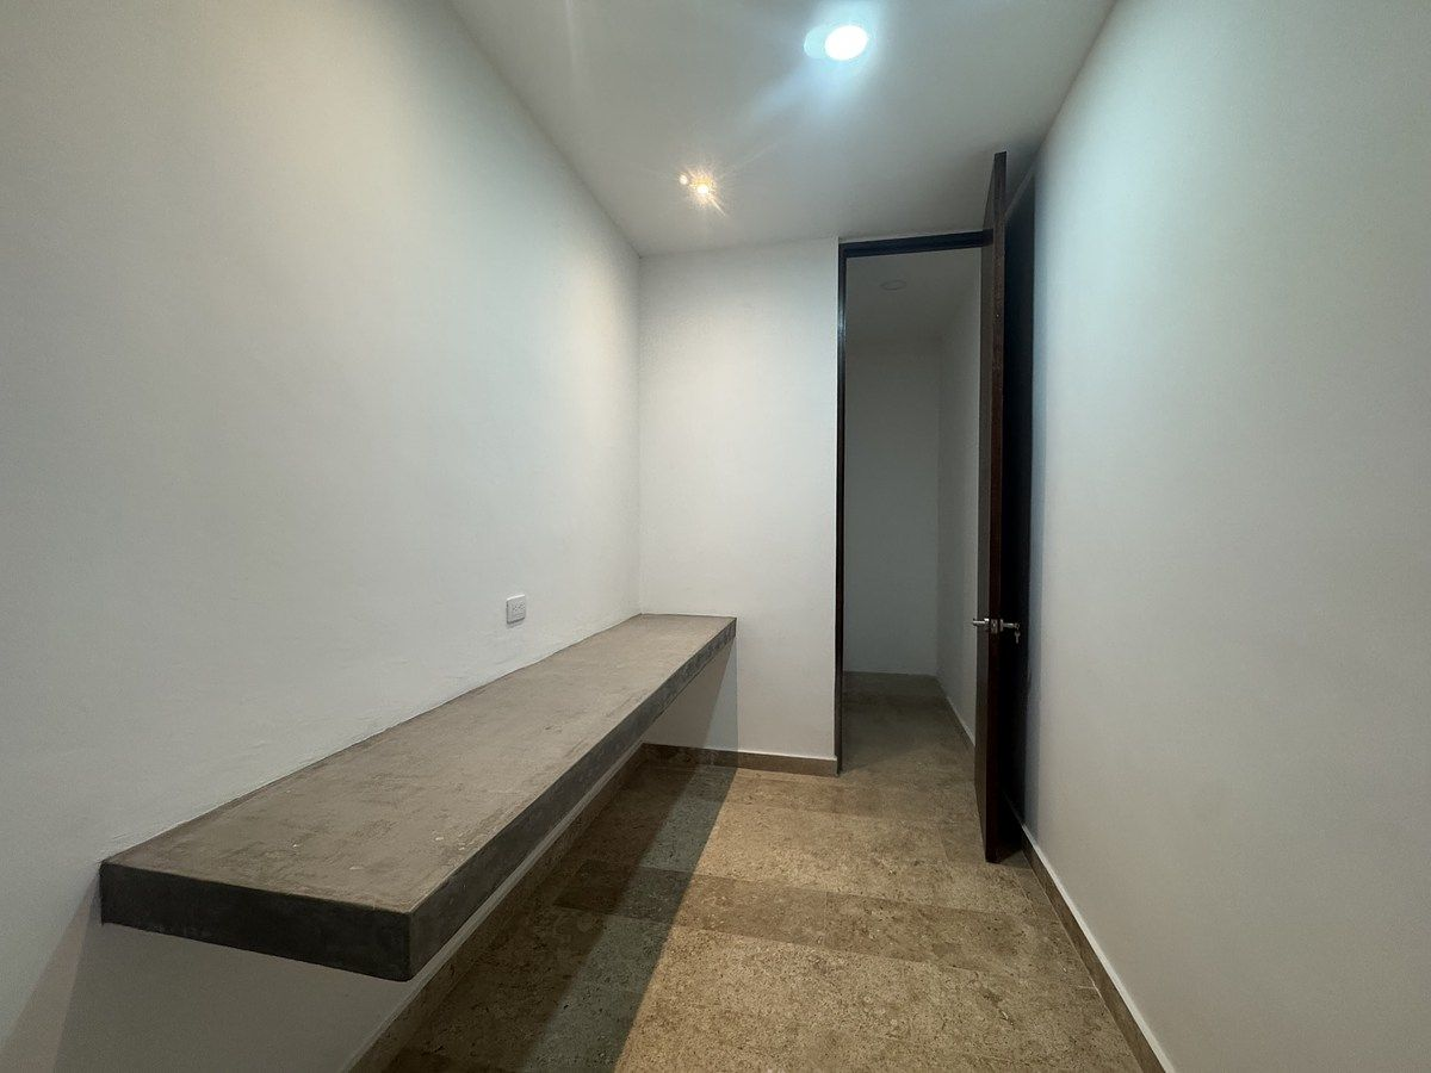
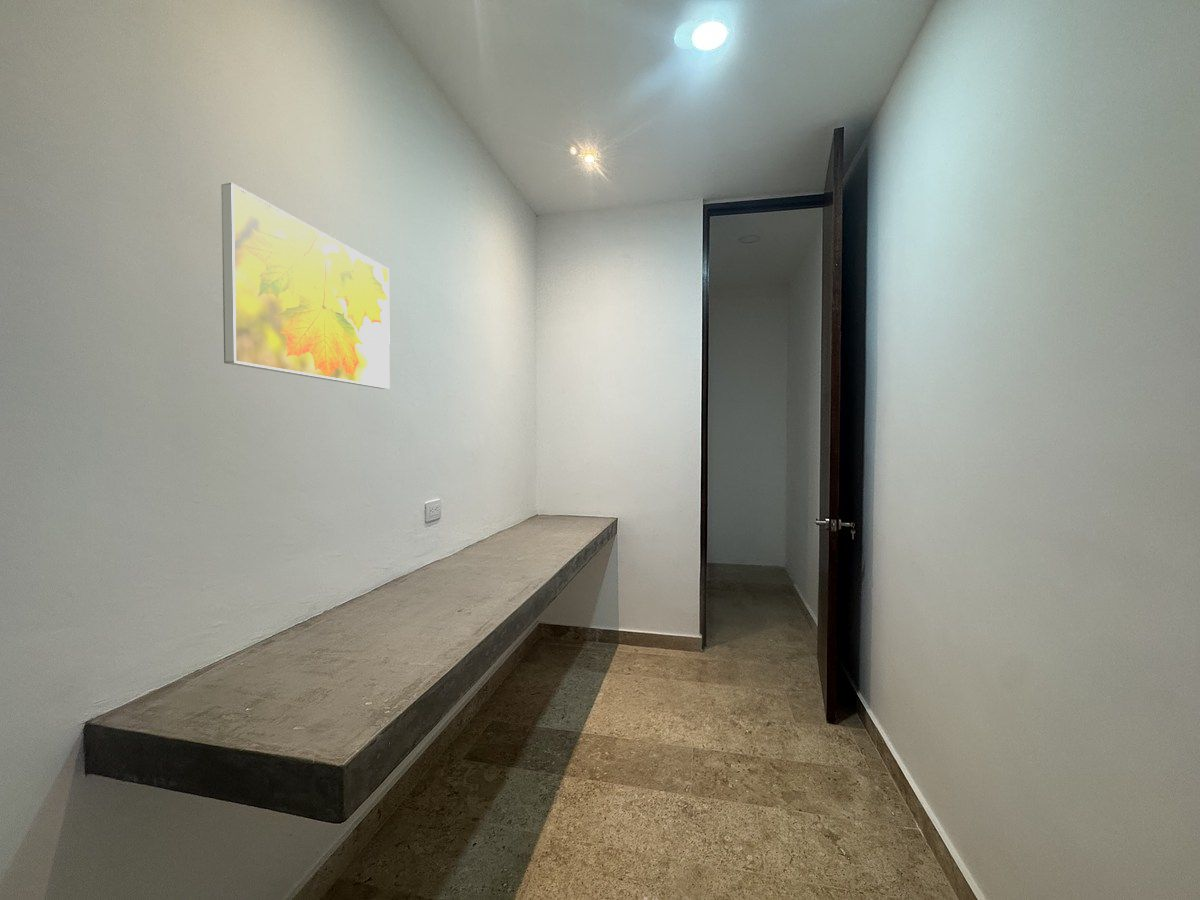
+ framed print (322, 306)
